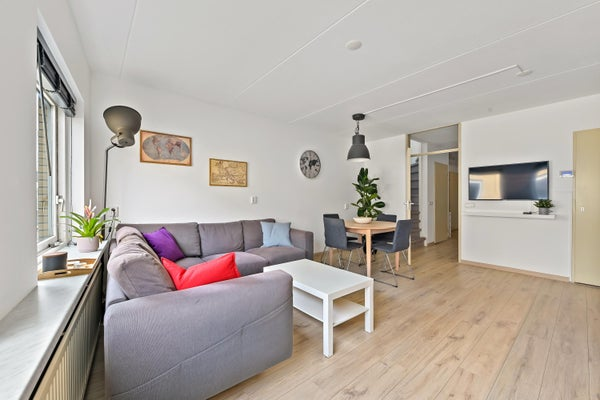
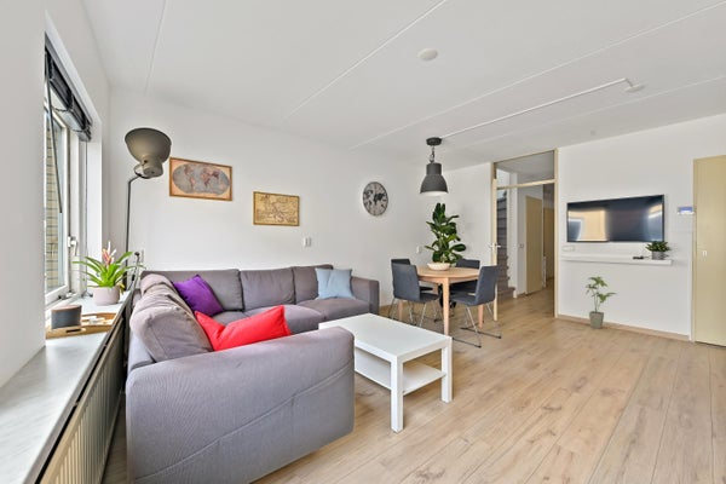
+ house plant (600, 301)
